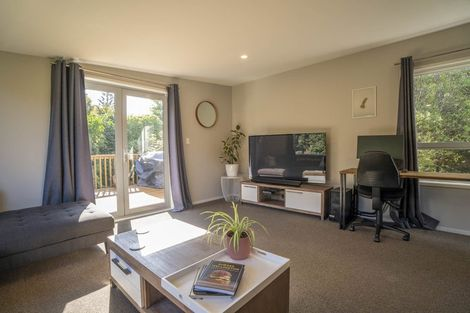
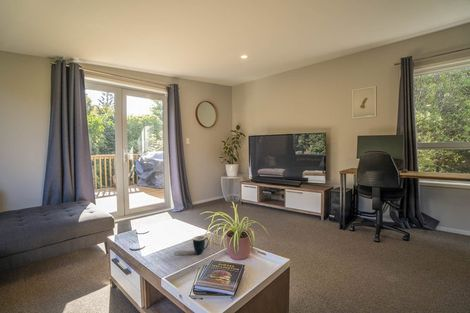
+ mug (201, 244)
